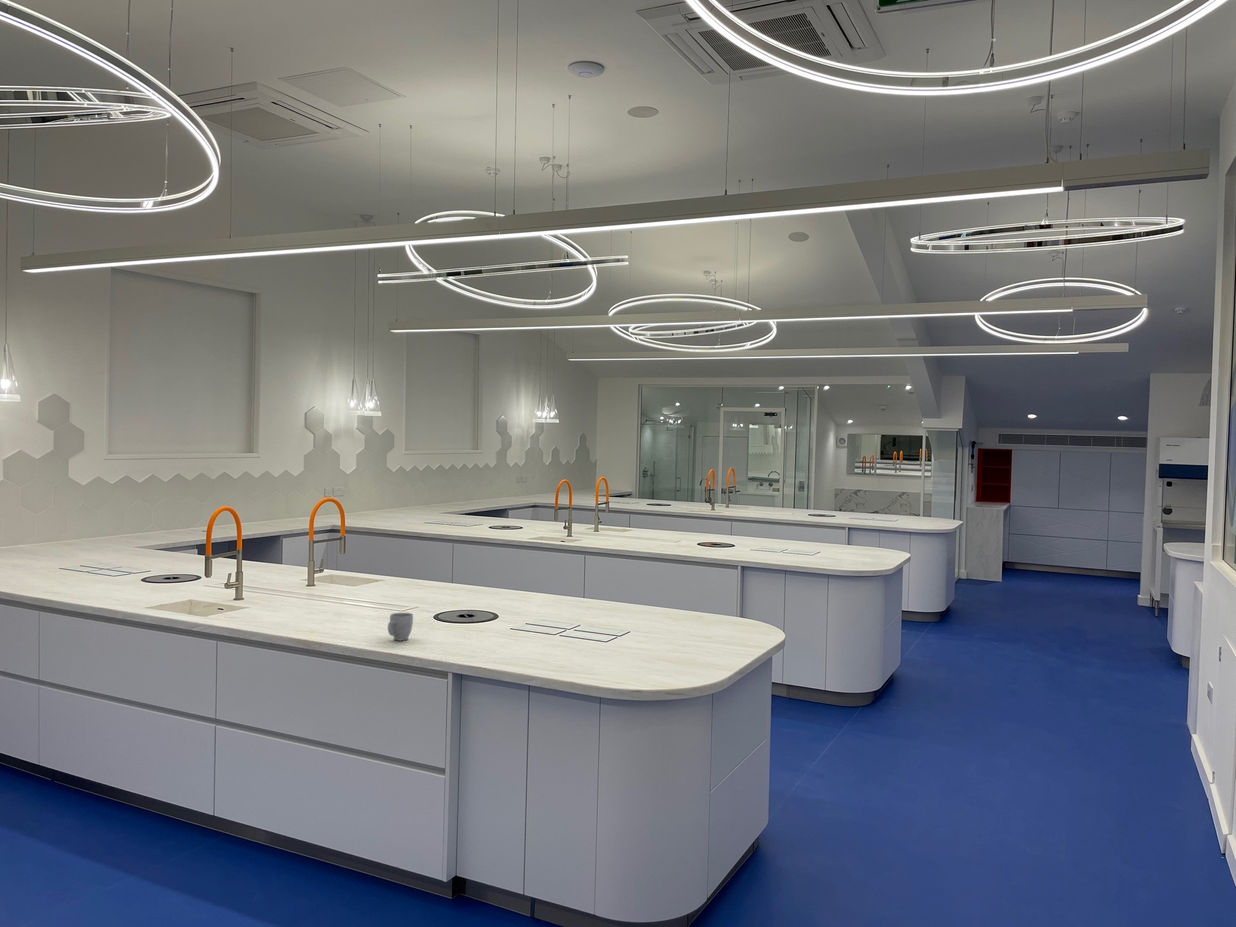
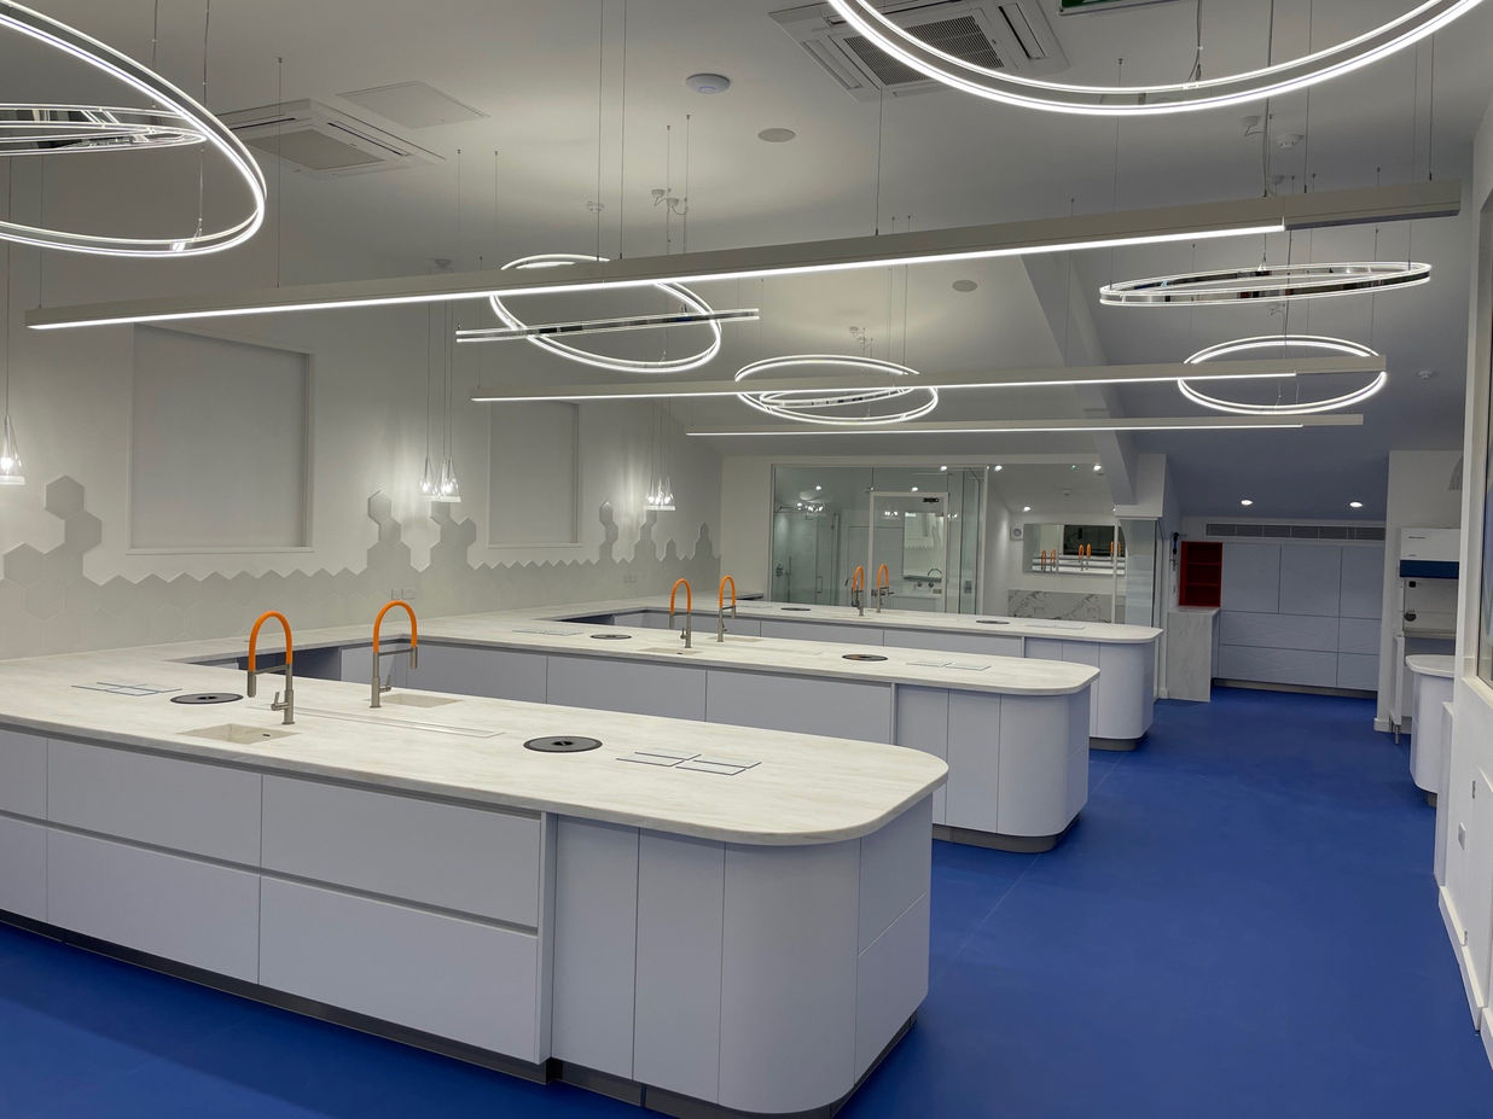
- mug (398, 627)
